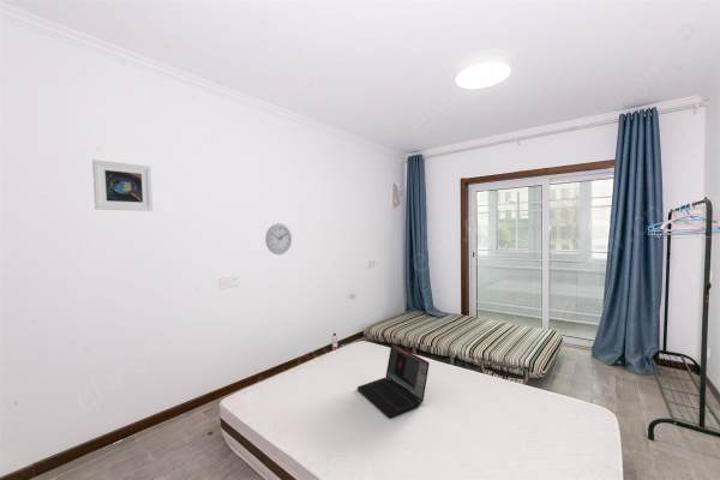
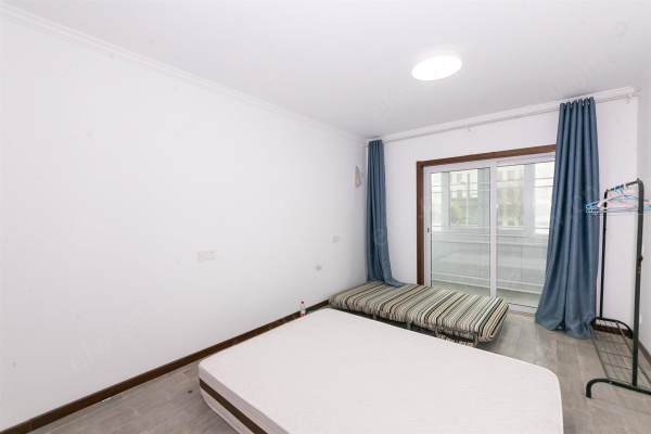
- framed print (124, 186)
- wall clock (280, 239)
- laptop (391, 376)
